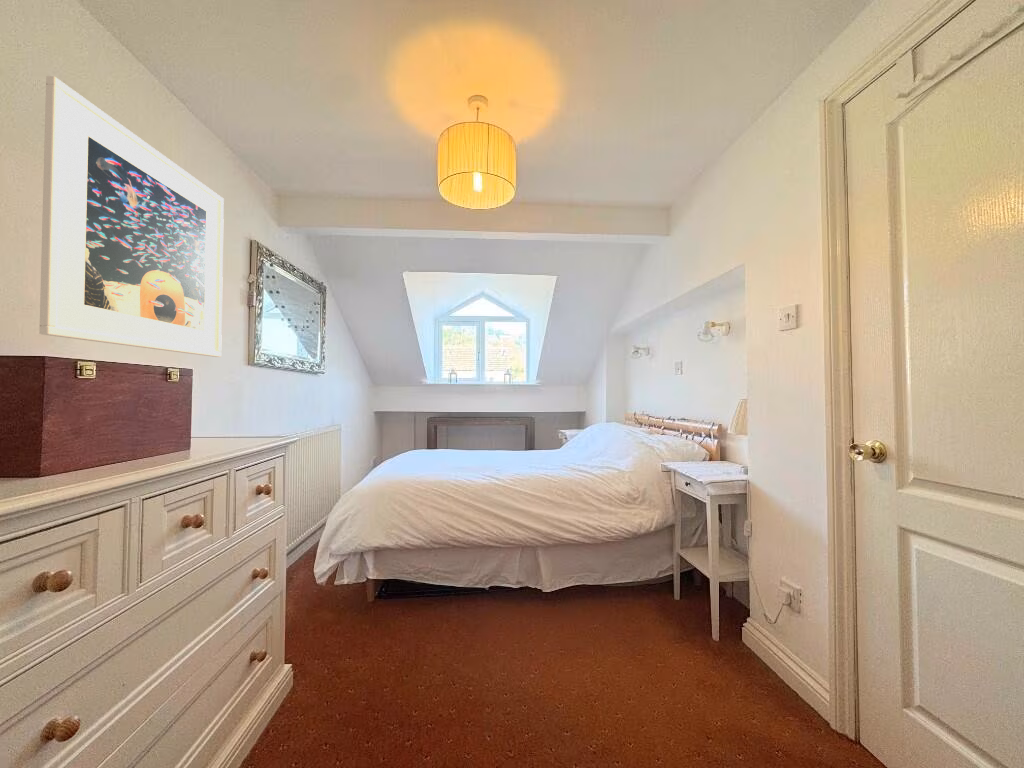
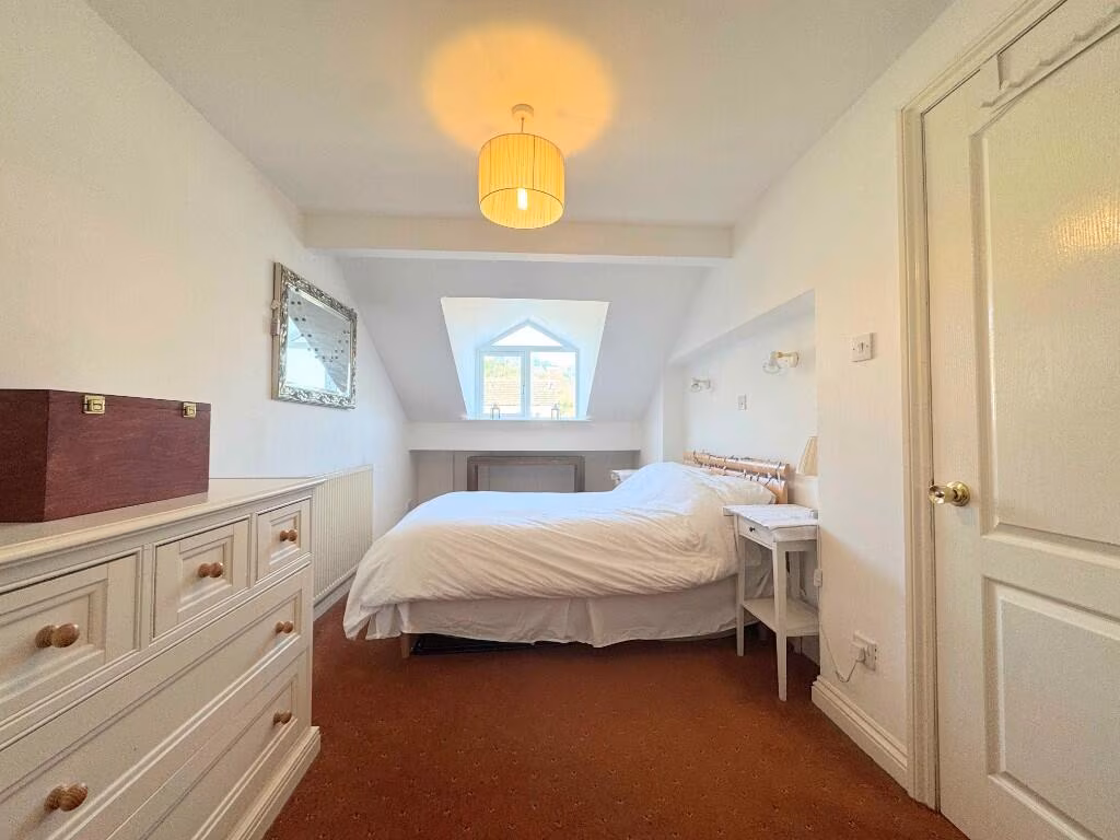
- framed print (154, 249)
